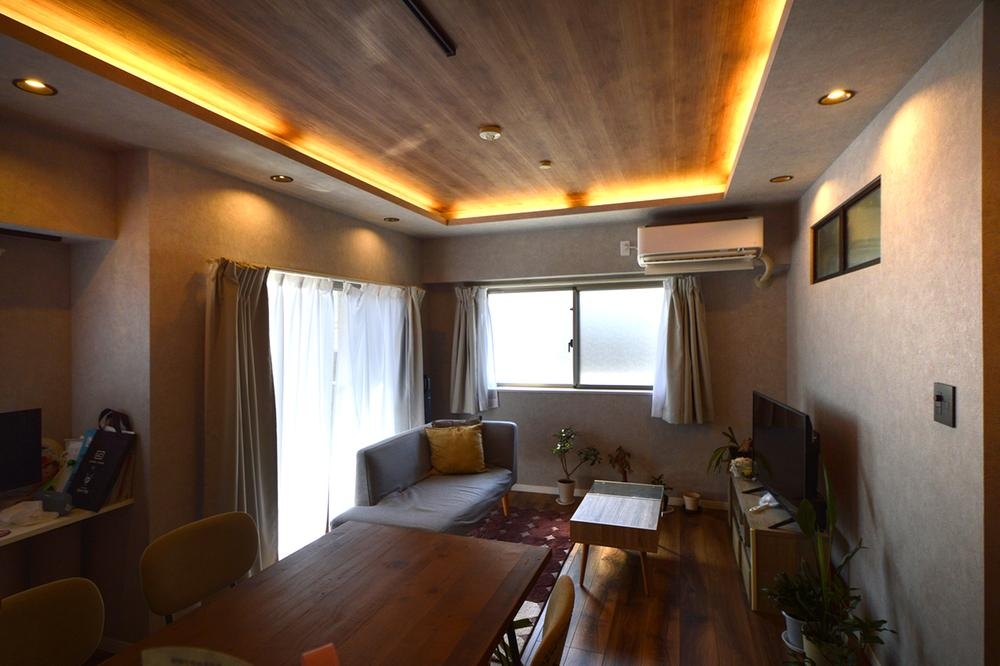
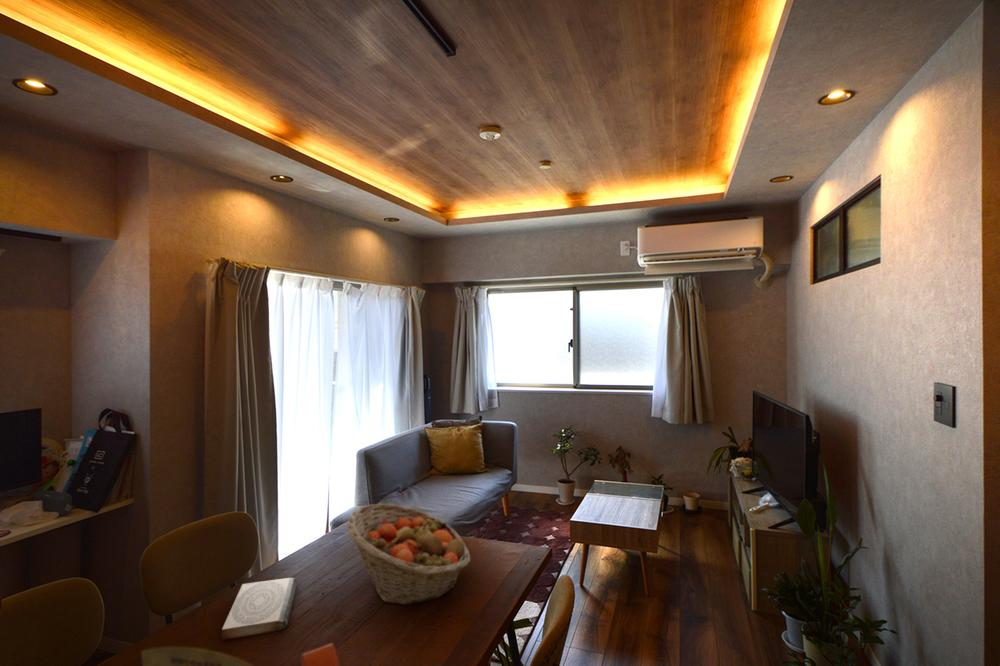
+ fruit basket (409, 546)
+ book (263, 605)
